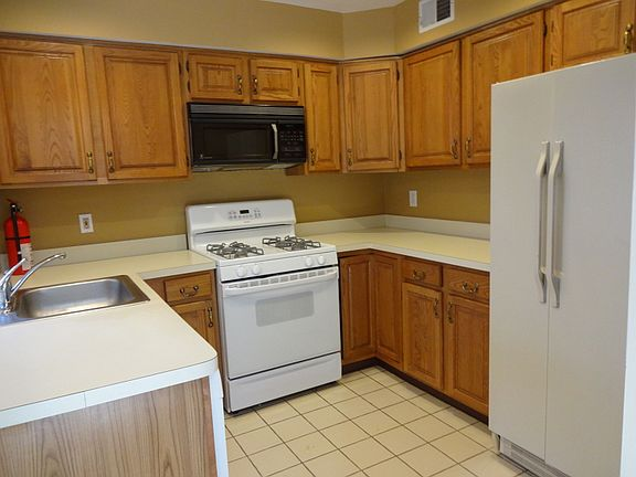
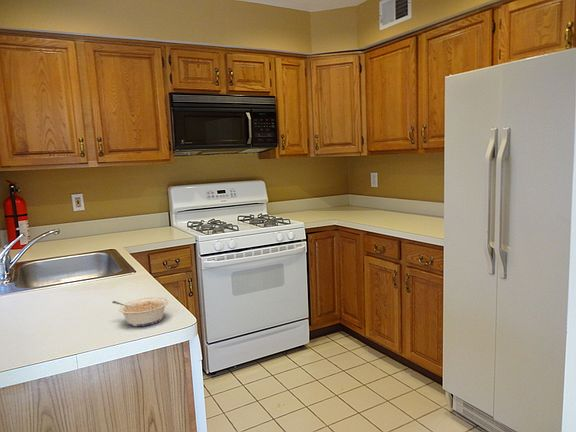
+ legume (142, 311)
